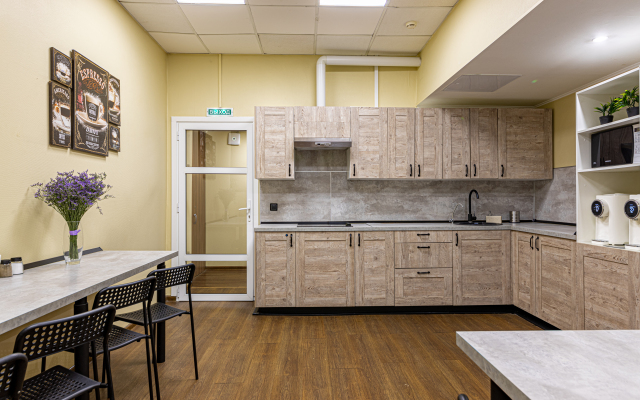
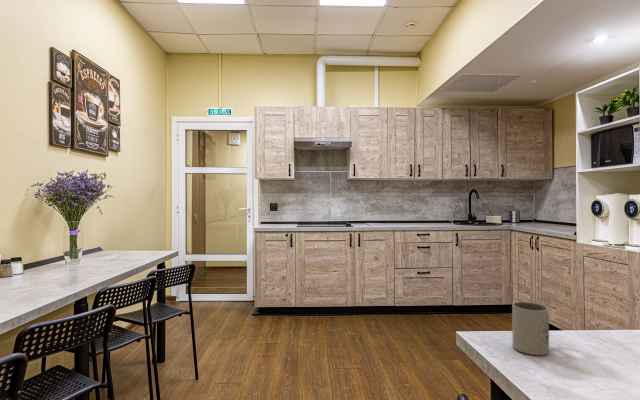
+ mug (533, 325)
